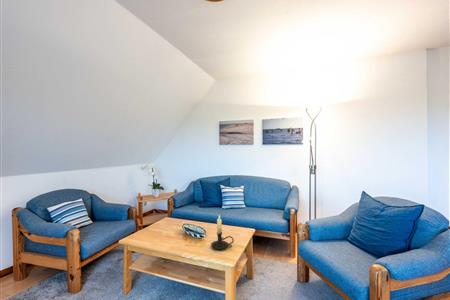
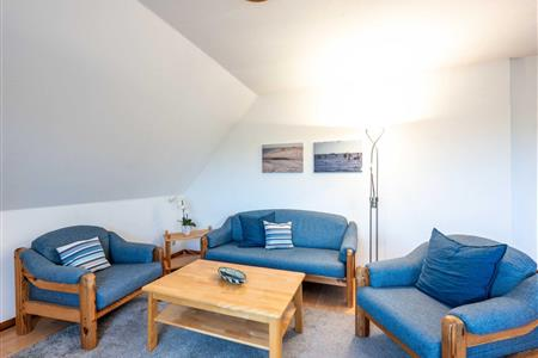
- candle holder (221, 230)
